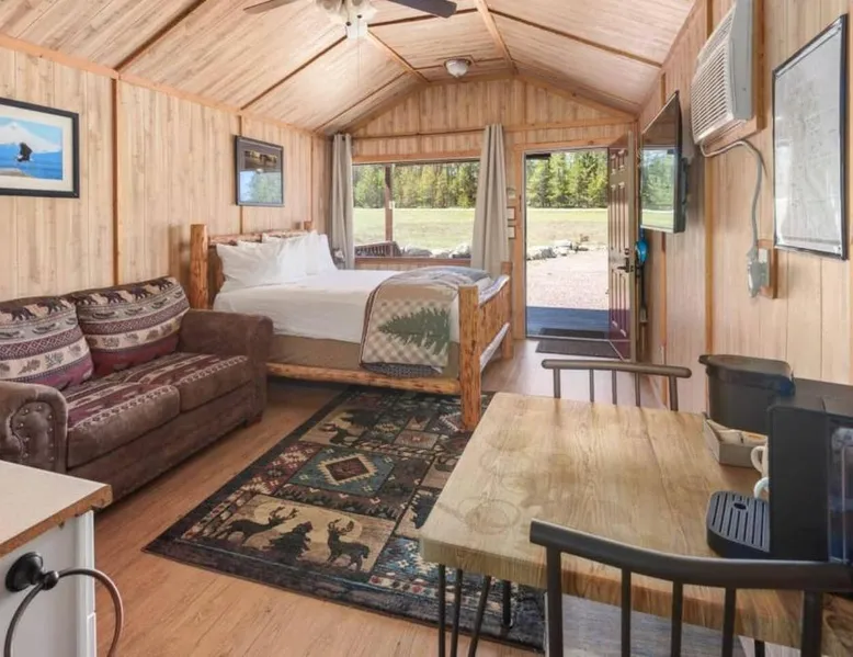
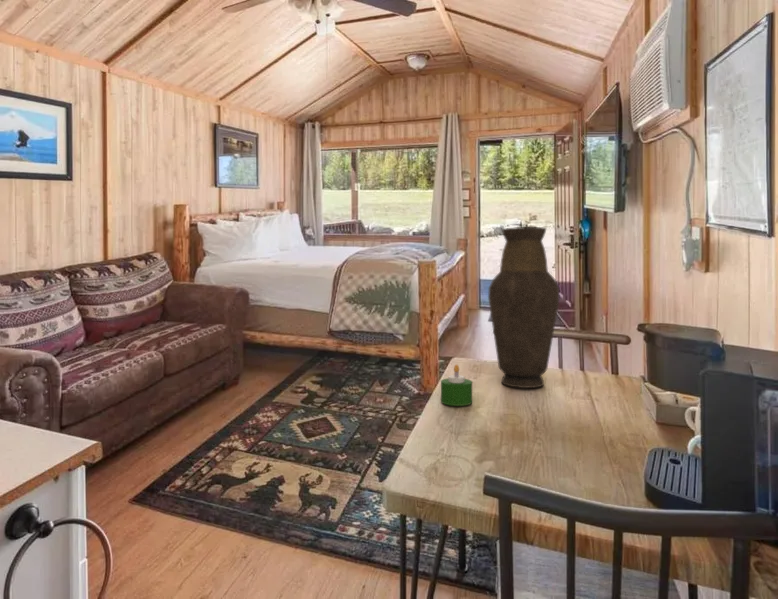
+ candle (456, 383)
+ vase (523, 306)
